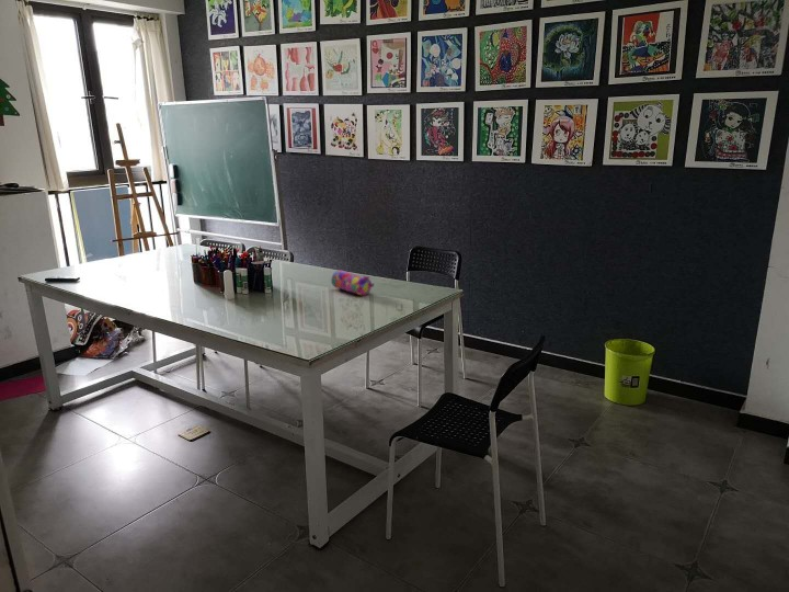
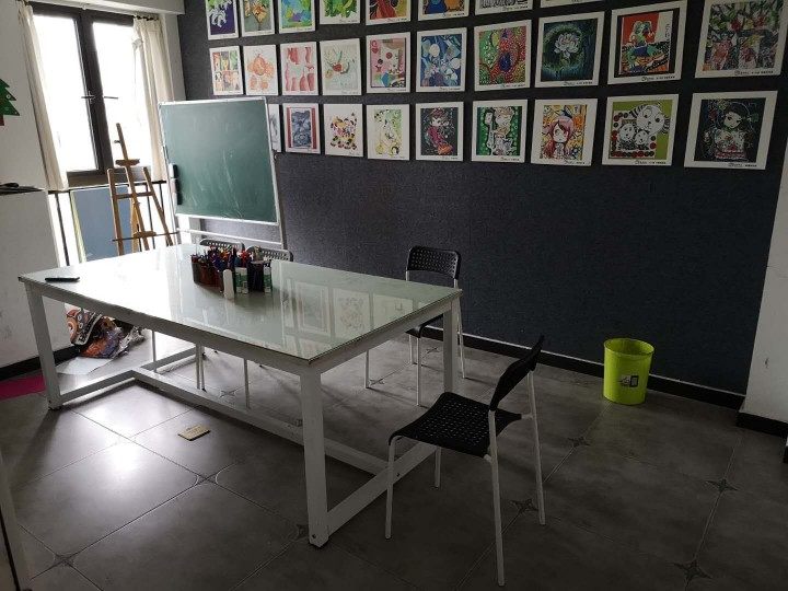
- pencil case (352, 282)
